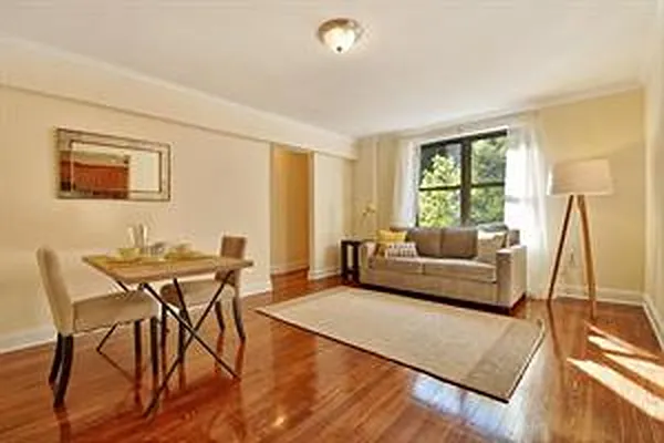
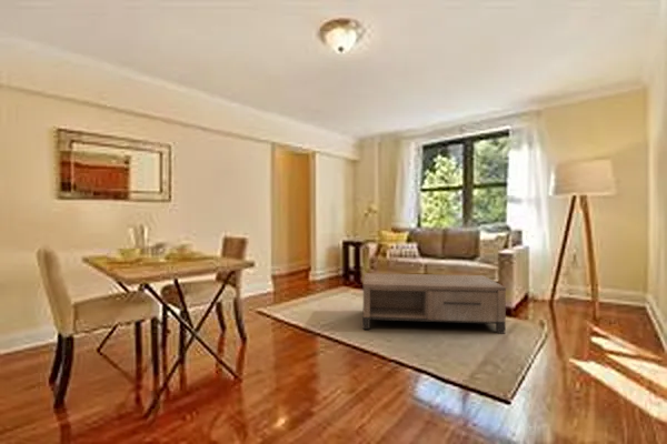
+ coffee table (427, 300)
